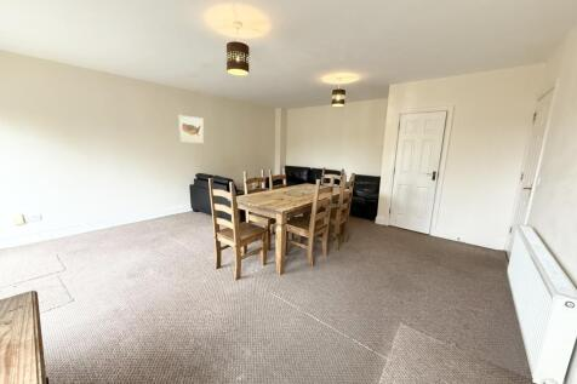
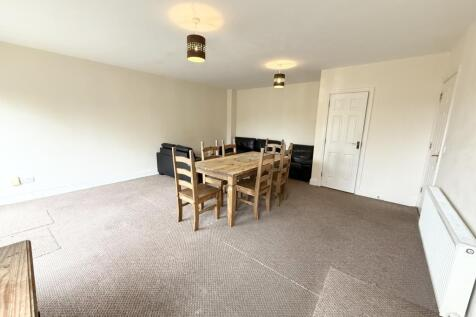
- wall art (192, 130)
